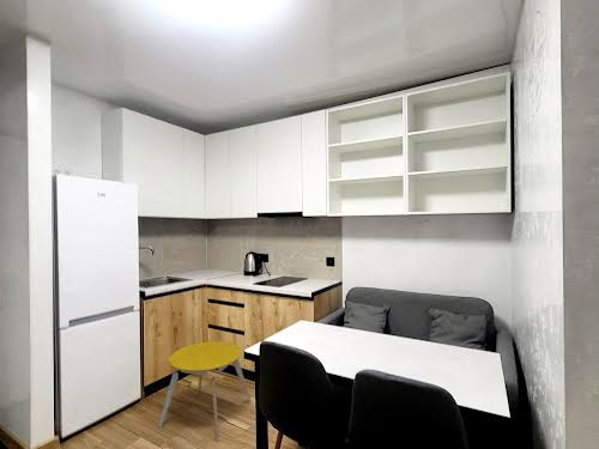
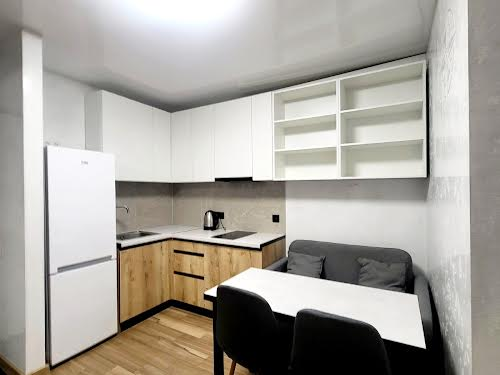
- stool (212, 383)
